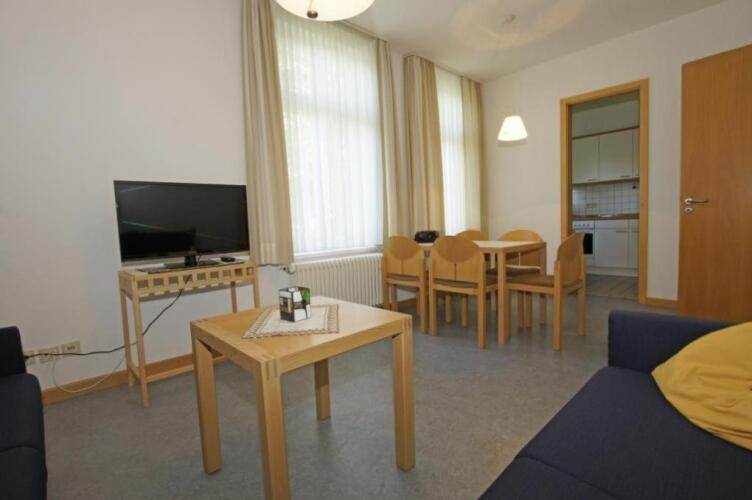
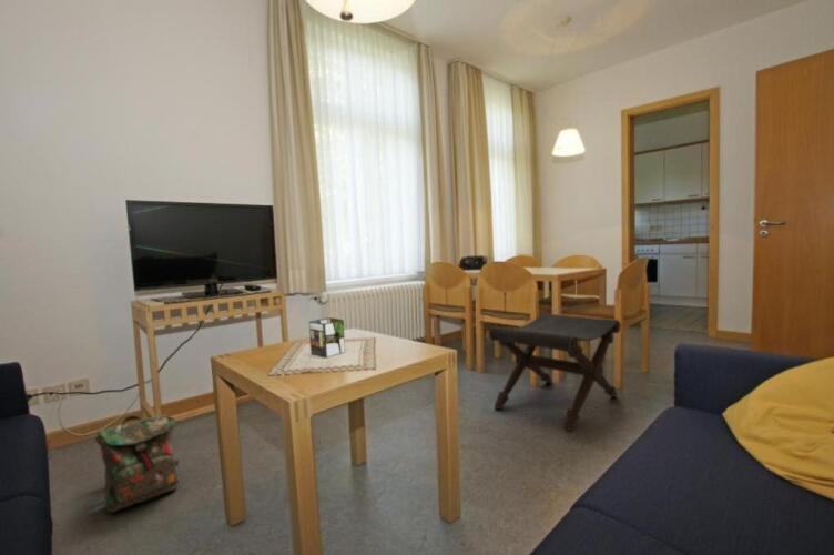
+ backpack (139, 452)
+ footstool (556, 363)
